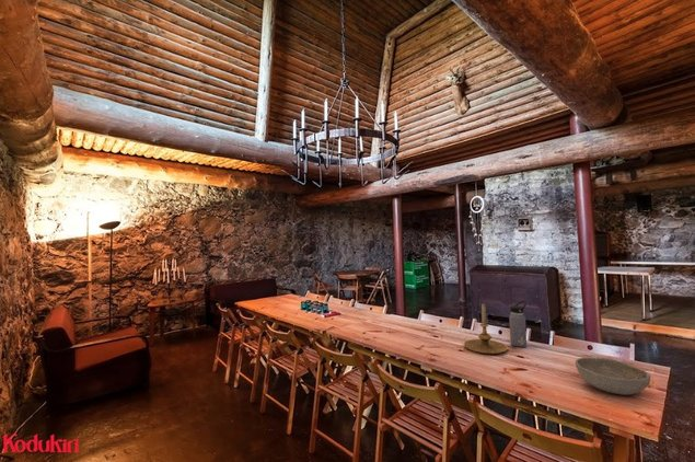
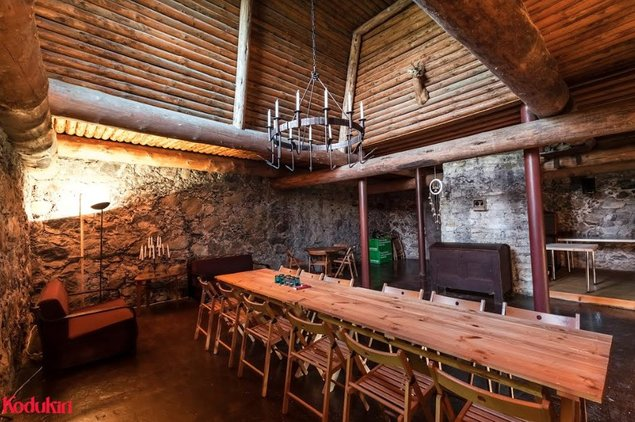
- candle holder (484, 325)
- water bottle (518, 323)
- bowl (610, 378)
